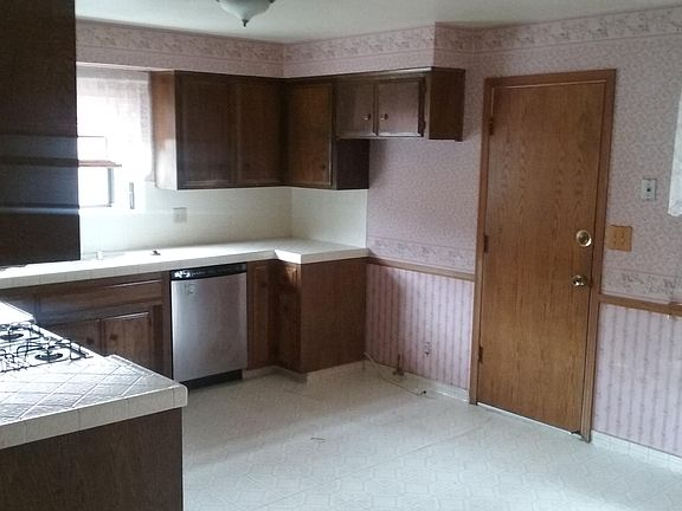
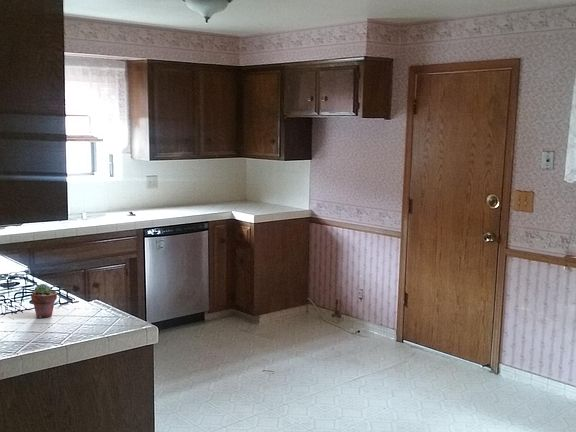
+ potted succulent (44, 299)
